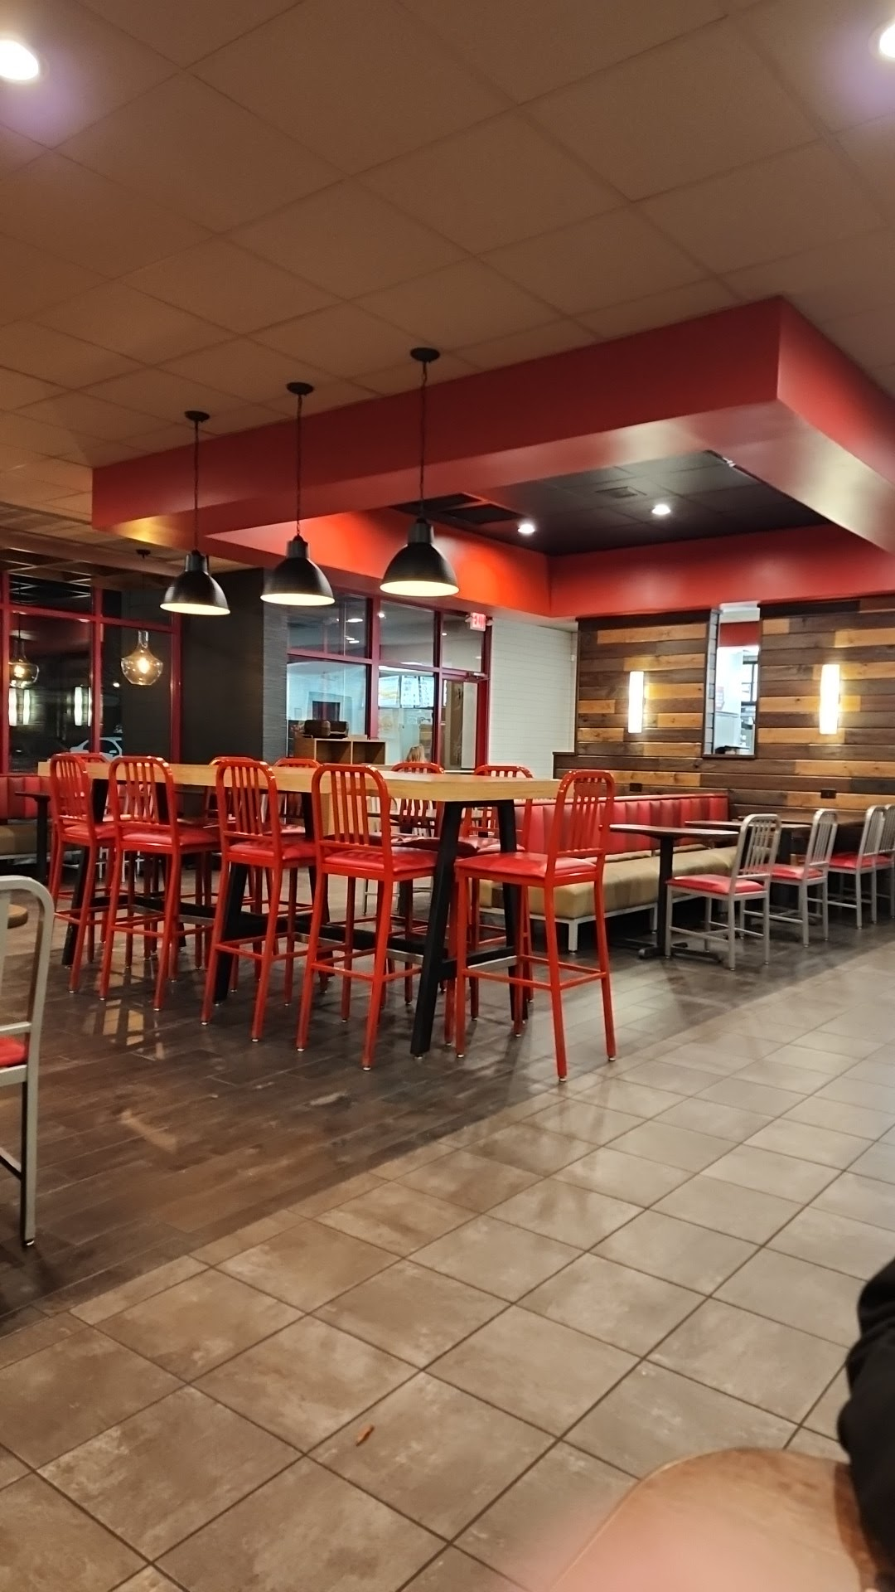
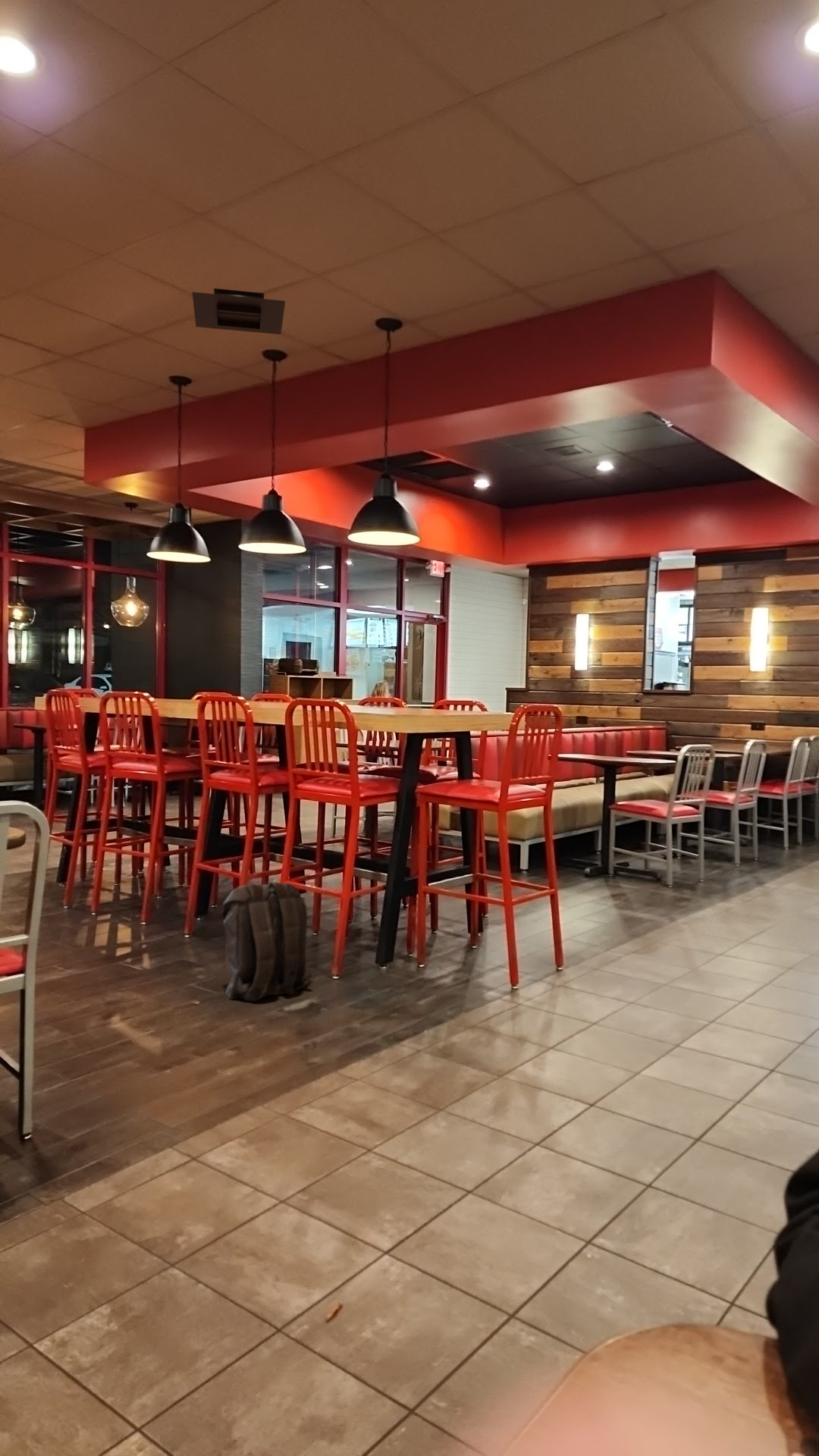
+ ceiling vent (239, 309)
+ backpack (267, 936)
